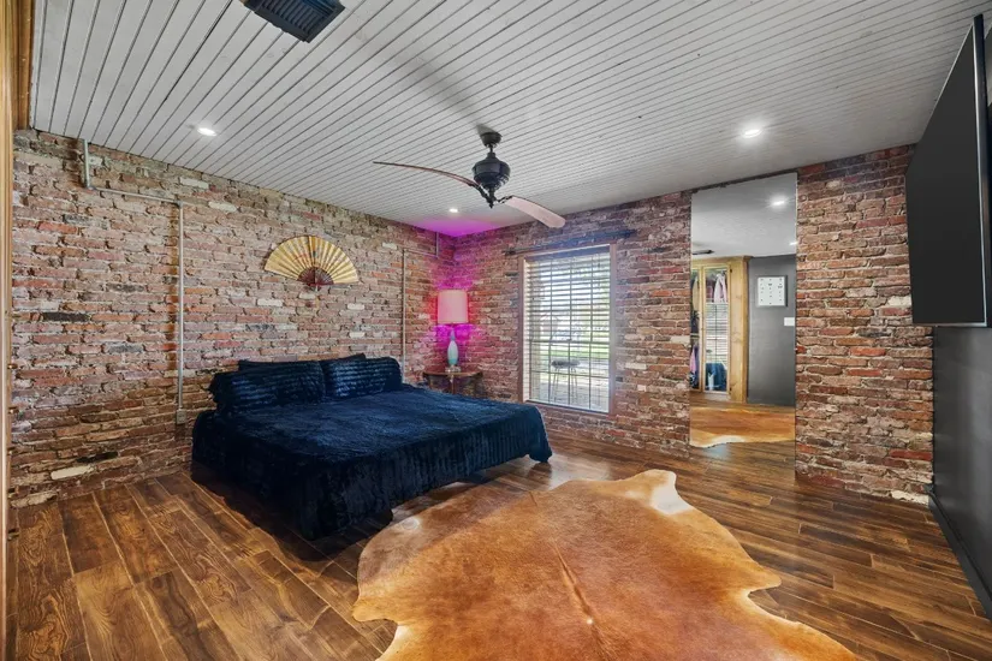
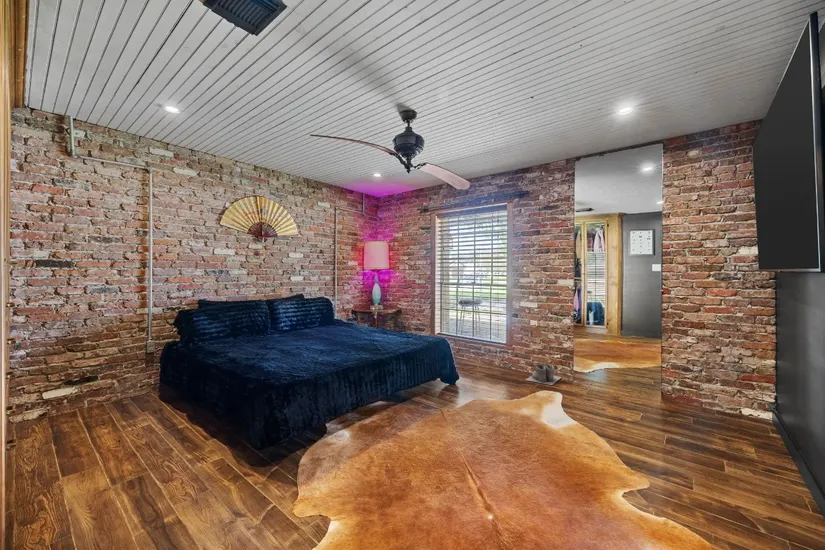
+ boots (543, 370)
